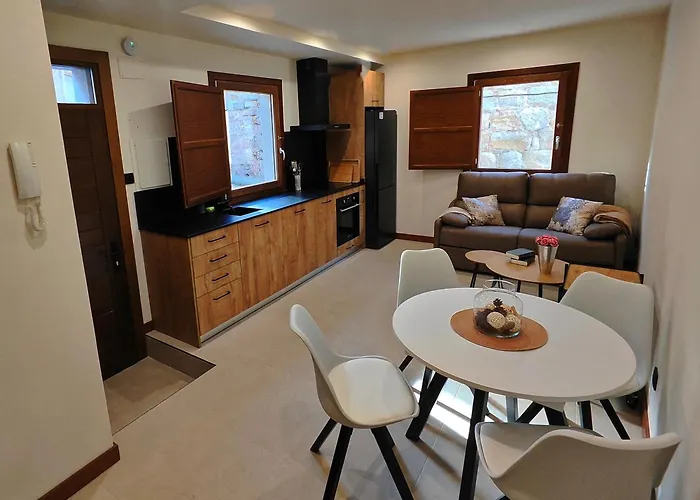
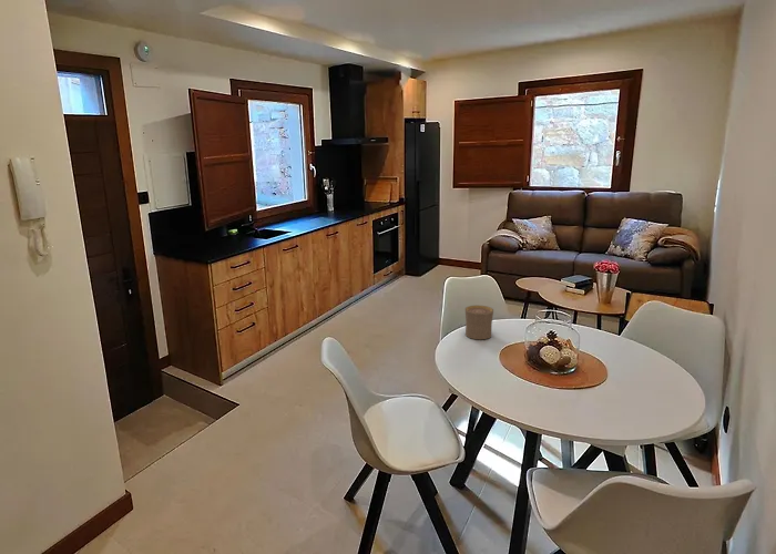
+ cup (478, 321)
